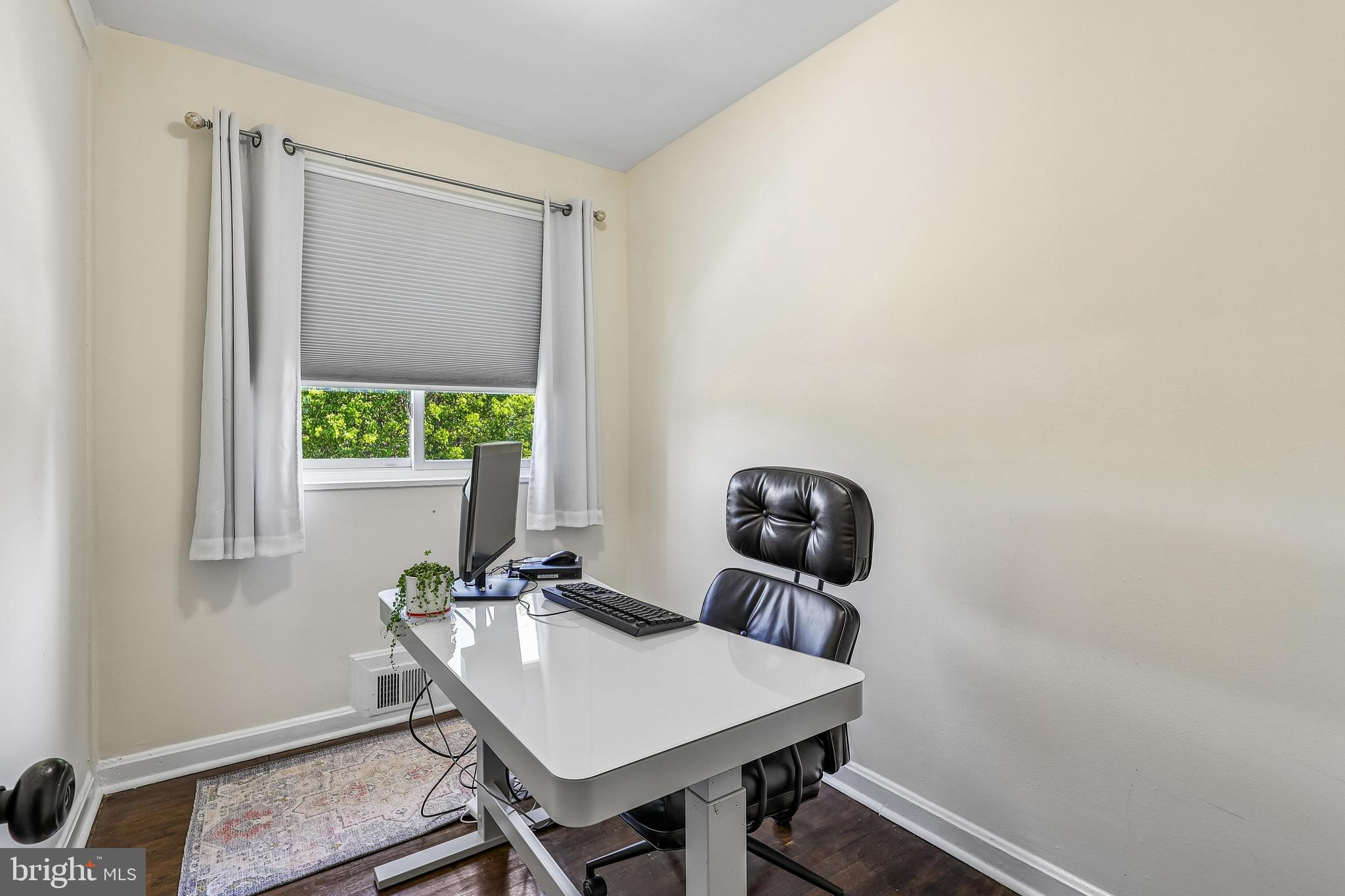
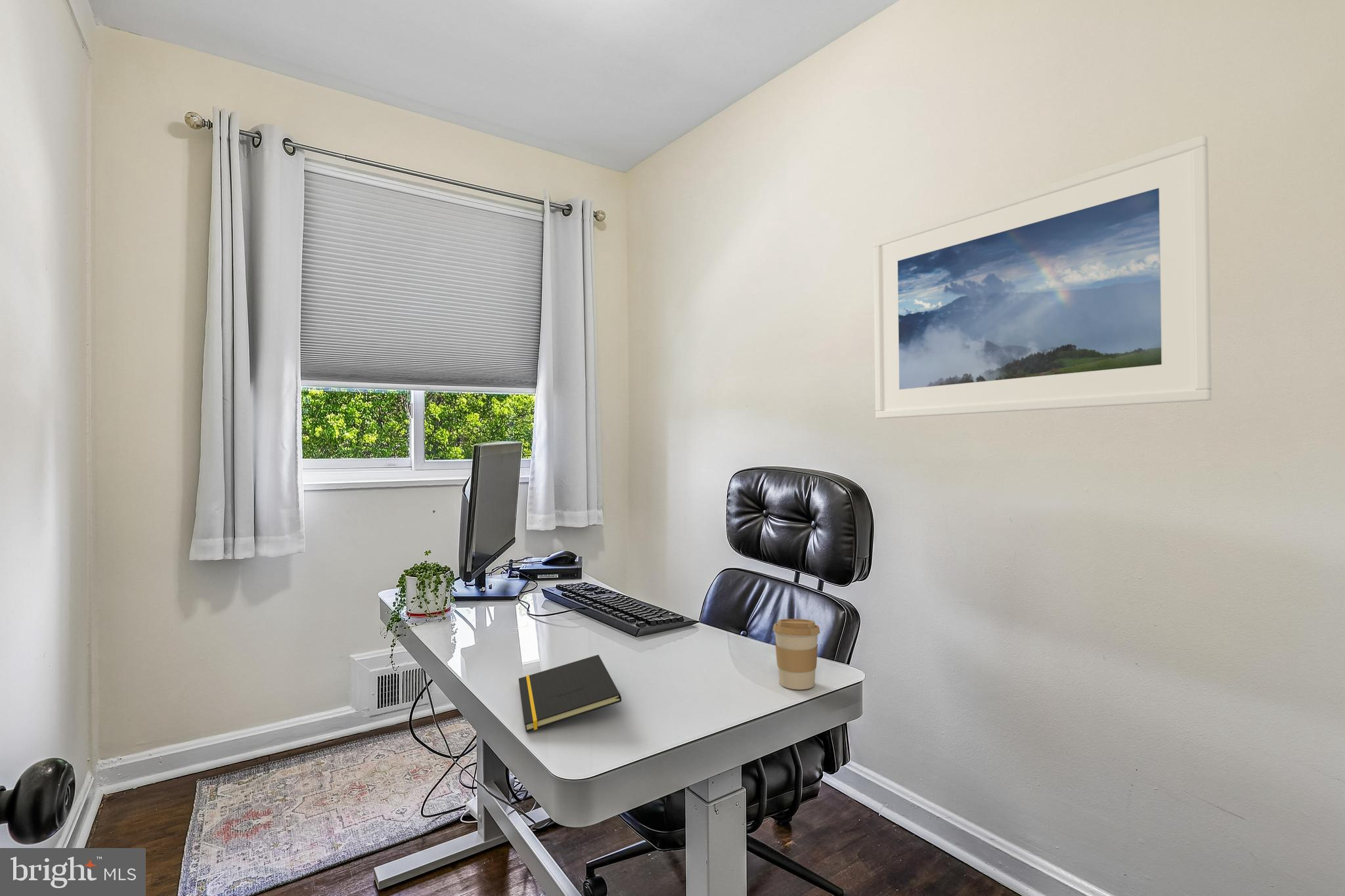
+ notepad (566, 689)
+ coffee cup (796, 651)
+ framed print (1009, 305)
